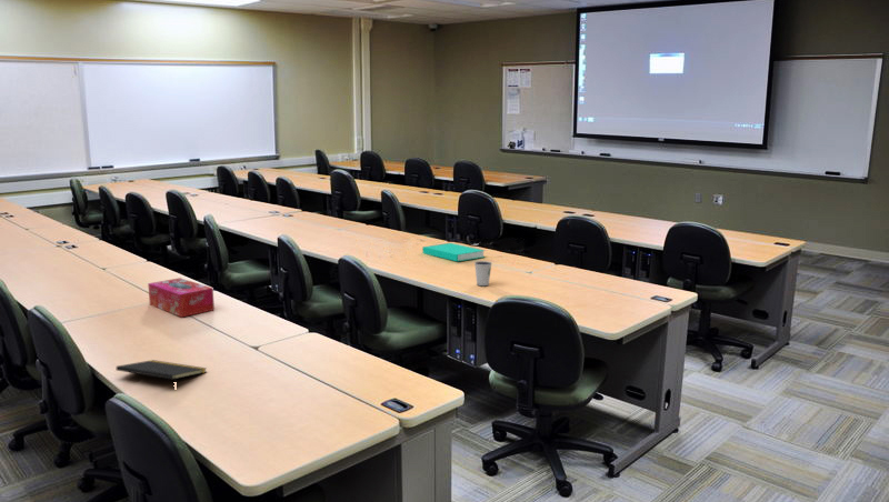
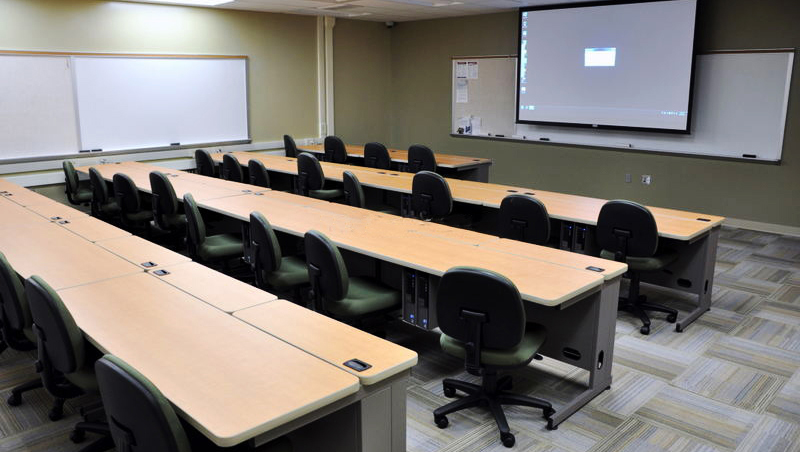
- binder (453, 251)
- notepad (162, 369)
- dixie cup (482, 273)
- tissue box (180, 297)
